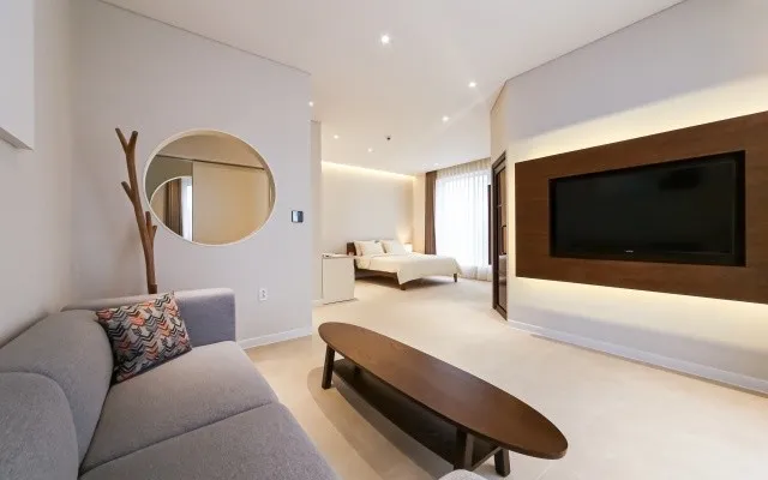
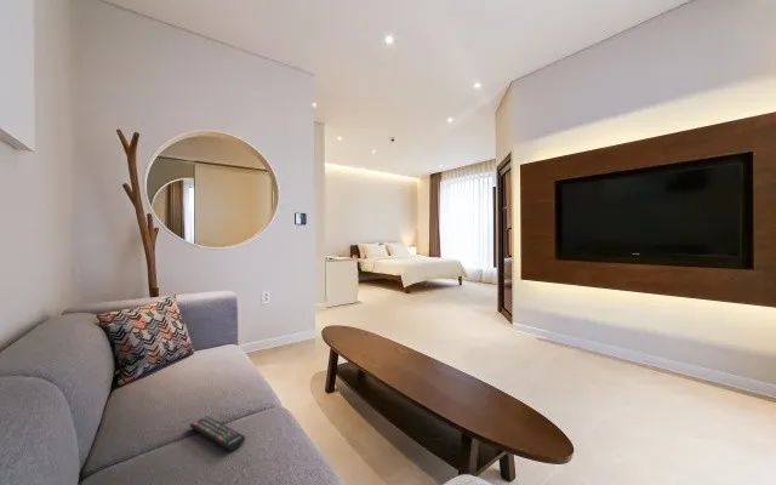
+ remote control (216, 432)
